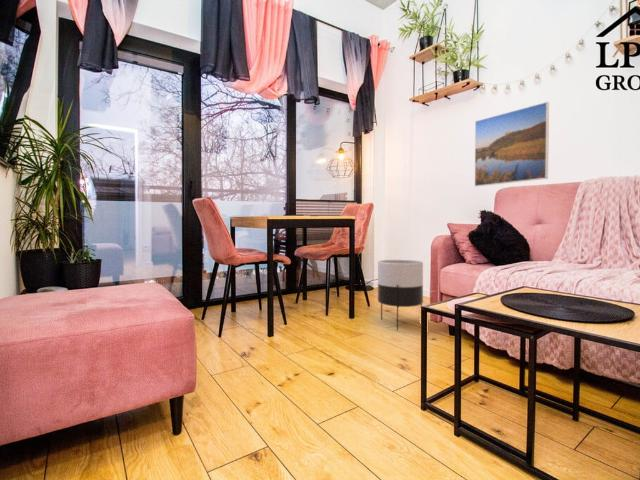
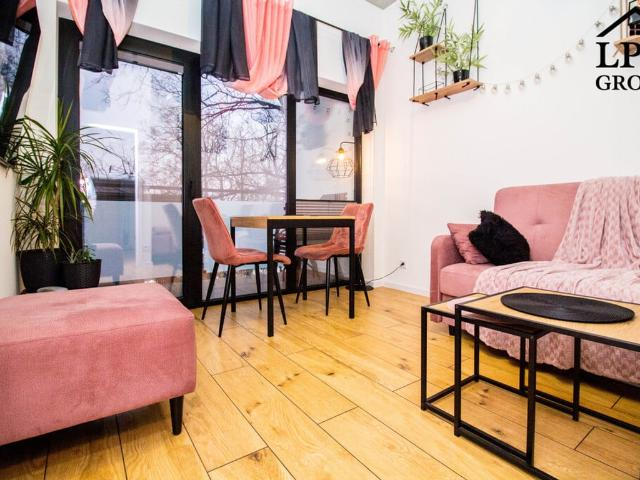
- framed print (508, 147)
- planter (400, 292)
